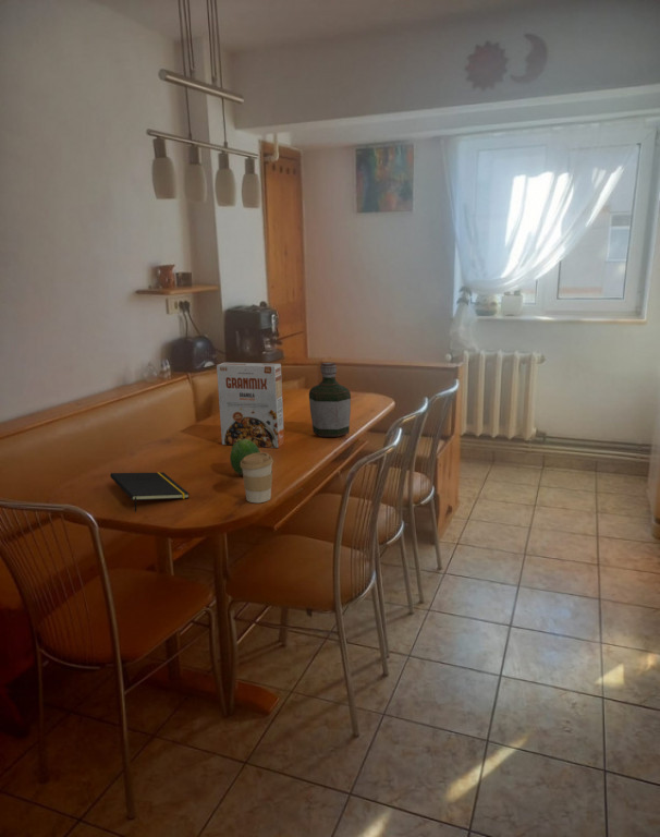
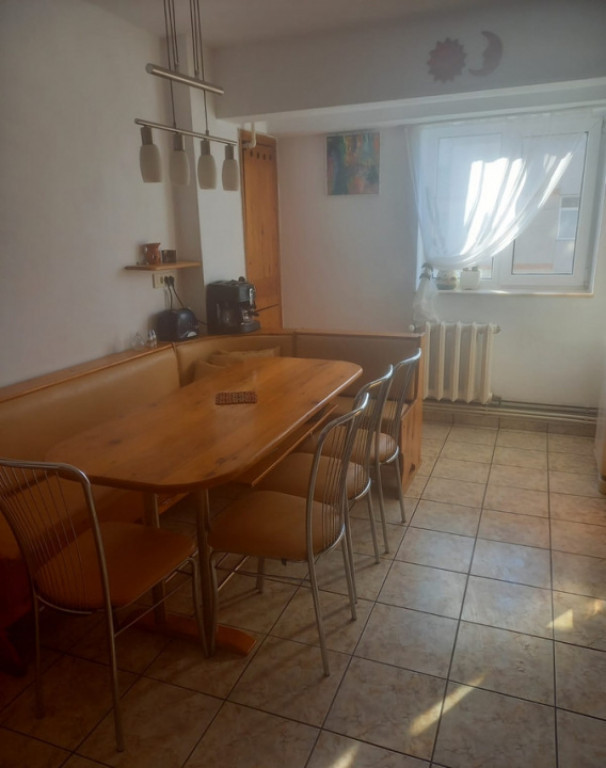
- fruit (245, 456)
- notepad (148, 485)
- bottle (329, 399)
- coffee cup (257, 476)
- cereal box (250, 404)
